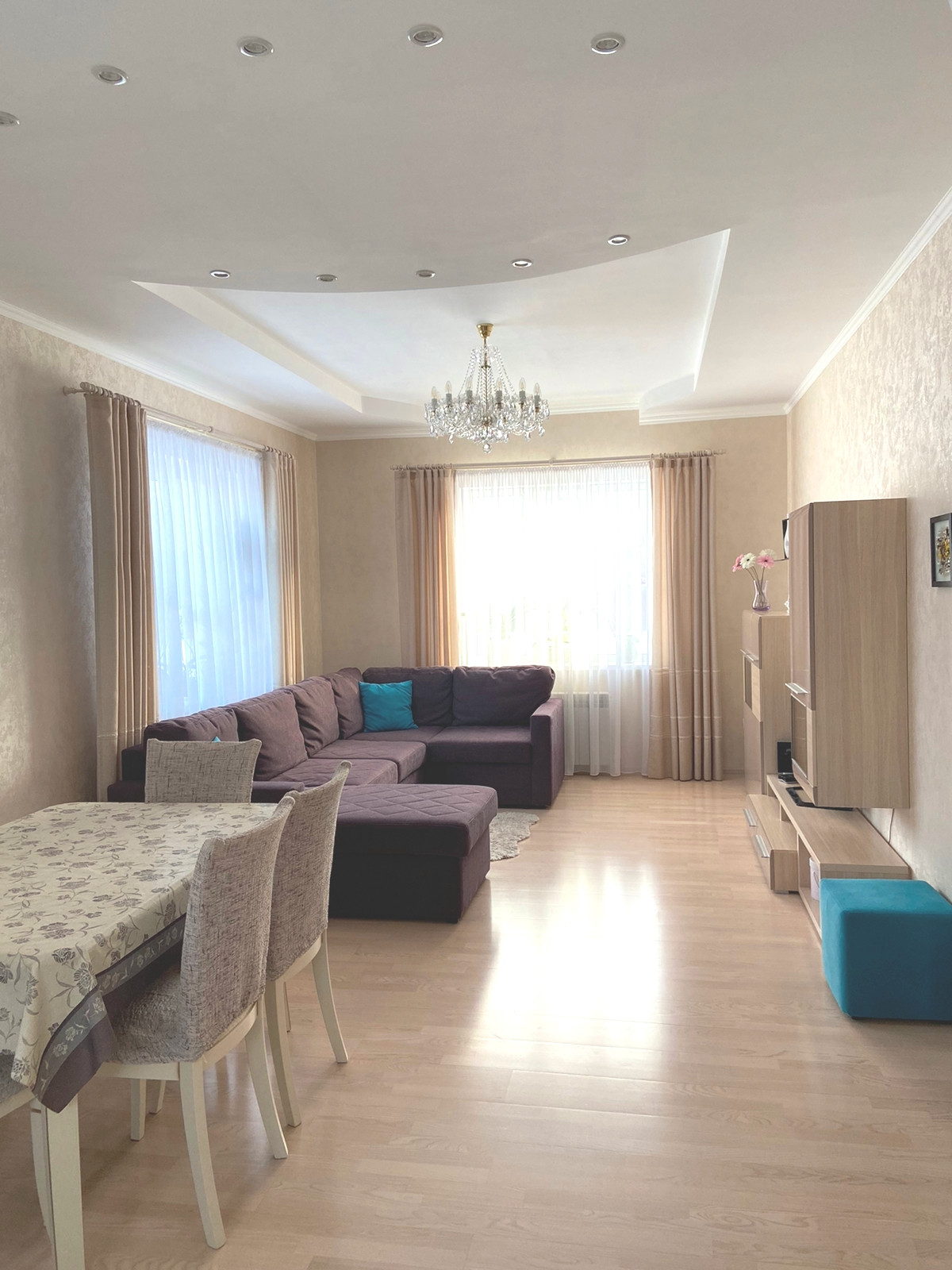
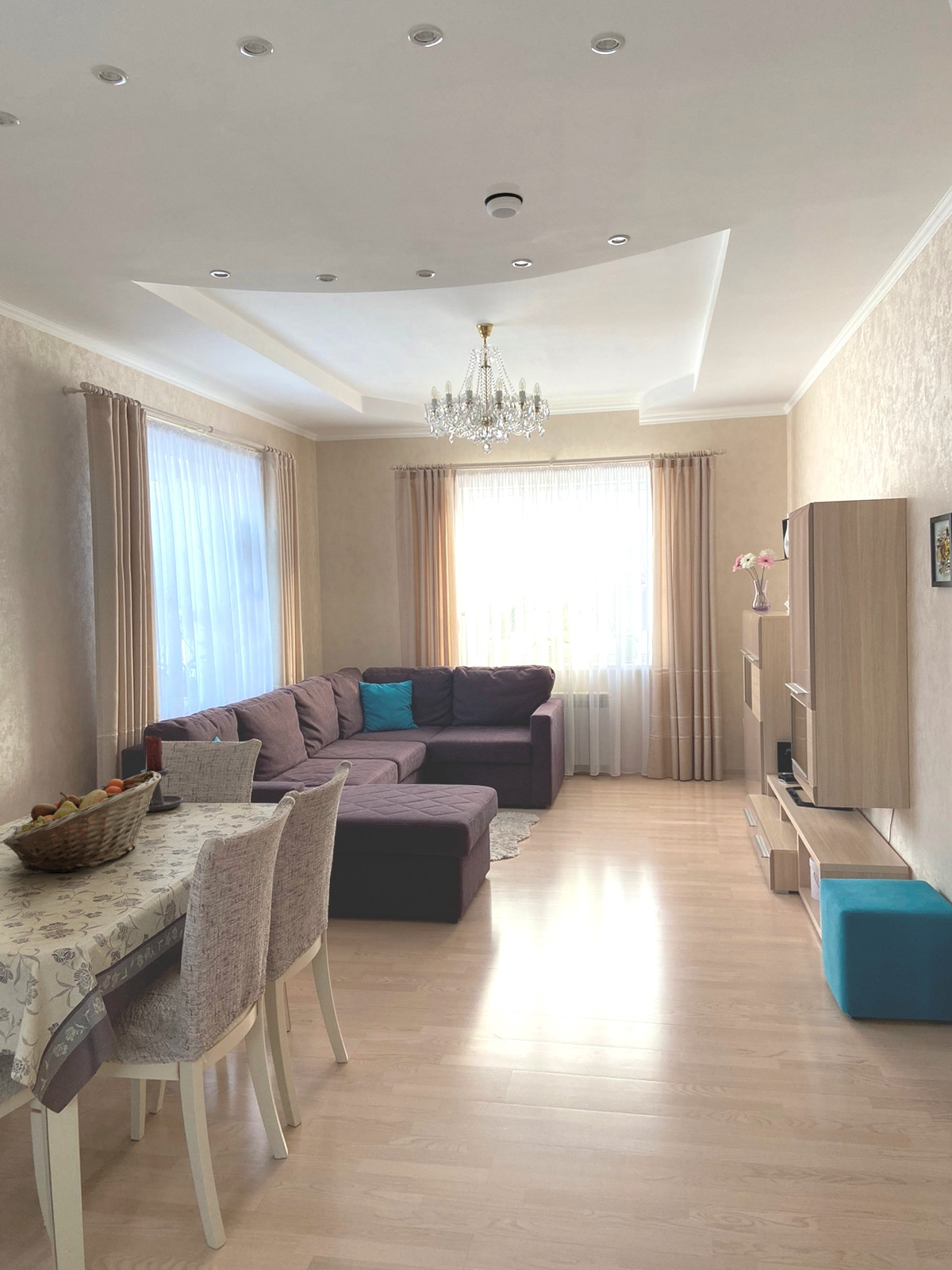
+ smoke detector (504, 201)
+ candle holder (153, 771)
+ fruit basket (87, 818)
